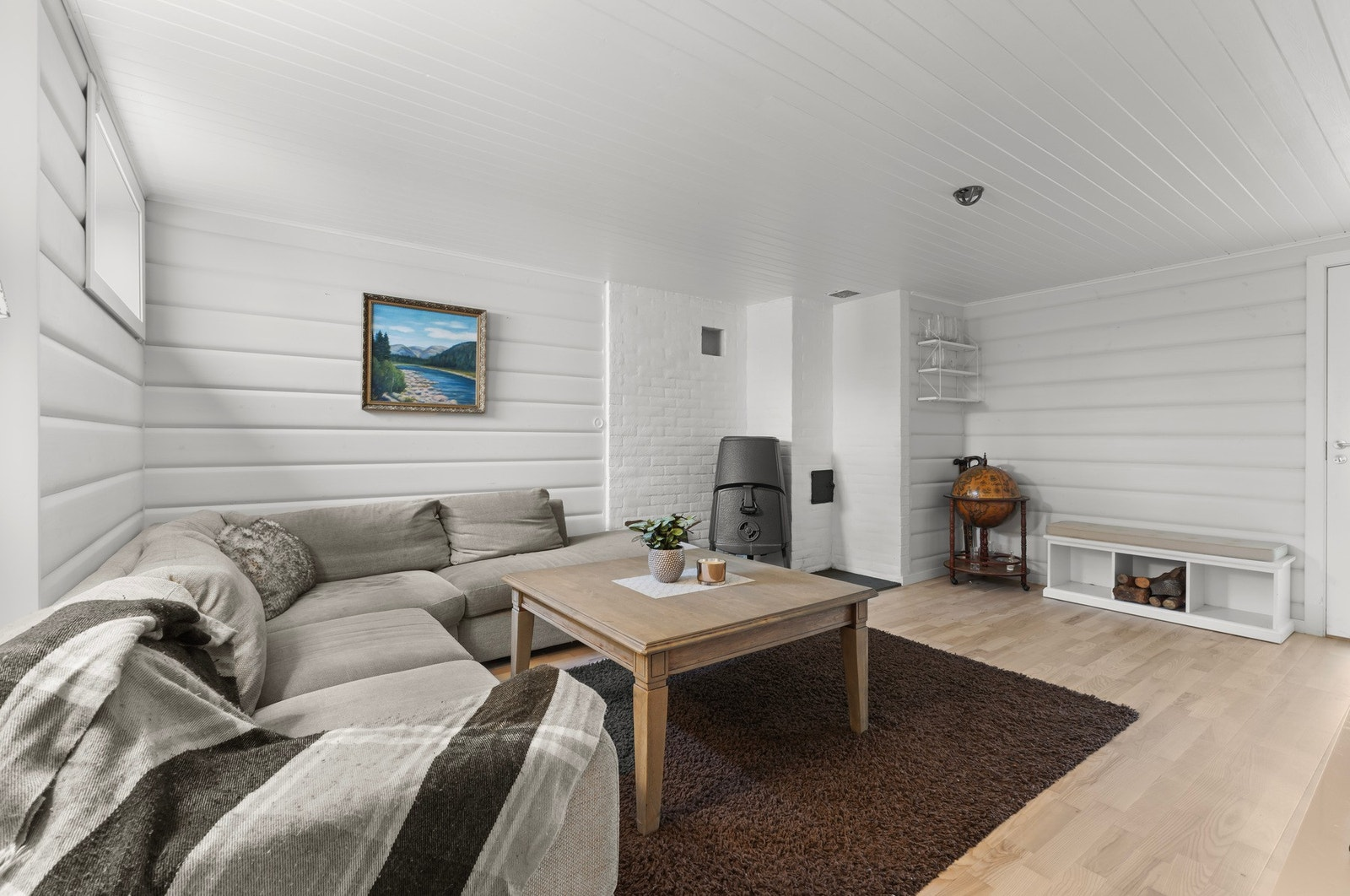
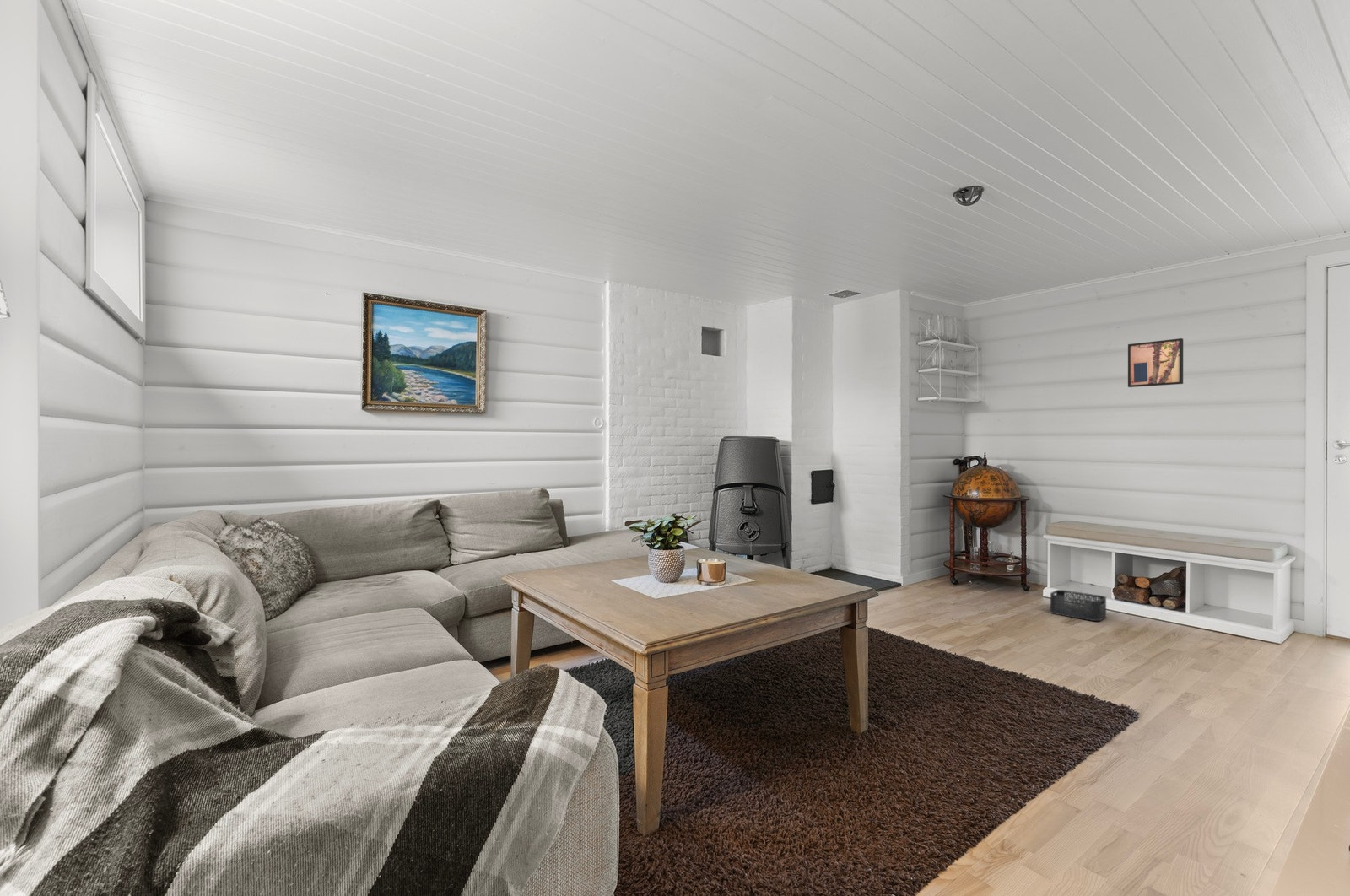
+ wall art (1154, 363)
+ storage bin (1077, 605)
